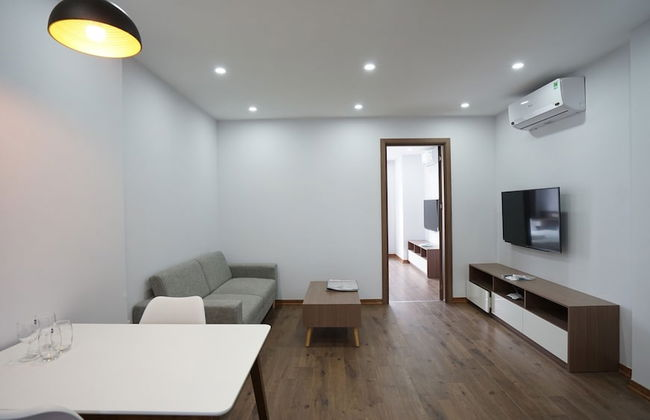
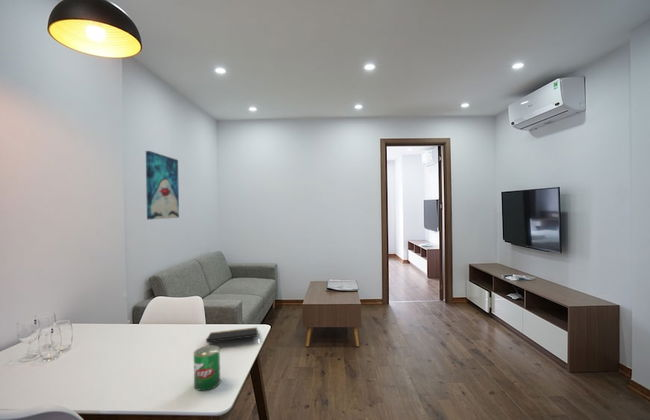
+ notepad (233, 334)
+ wall art (163, 187)
+ can (207, 367)
